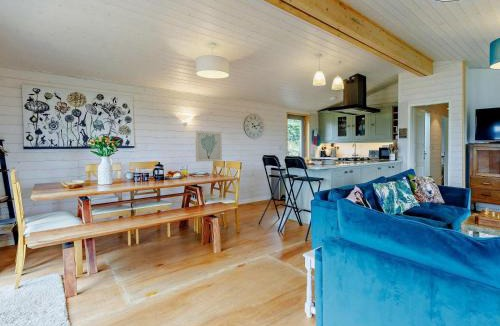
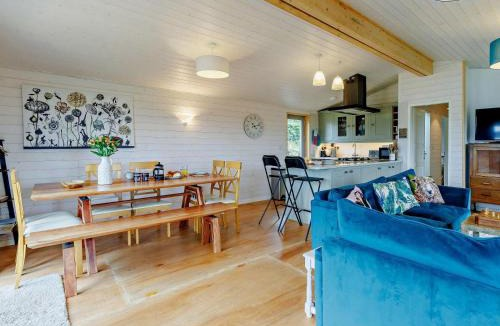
- wall art (209, 146)
